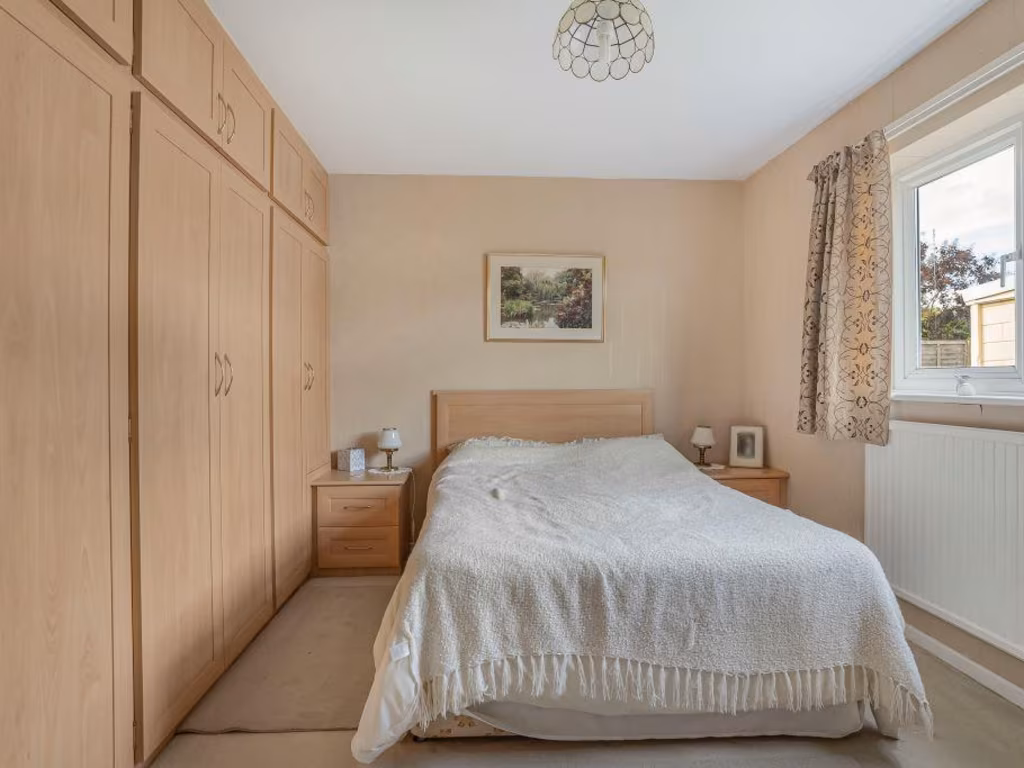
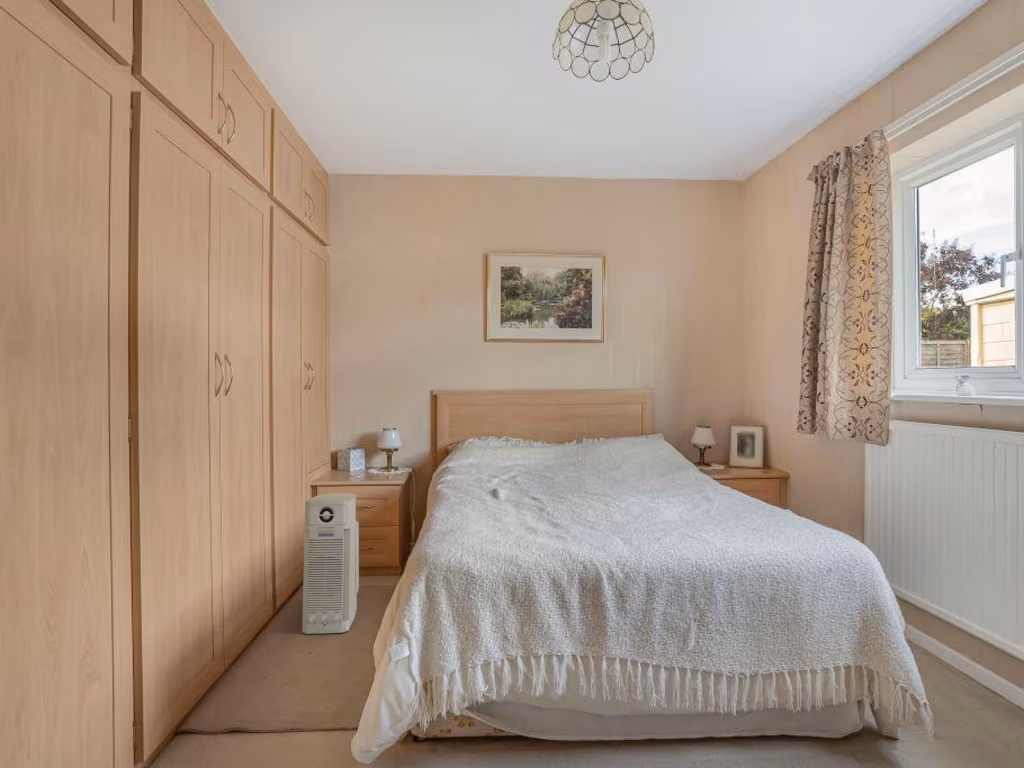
+ air purifier (333, 557)
